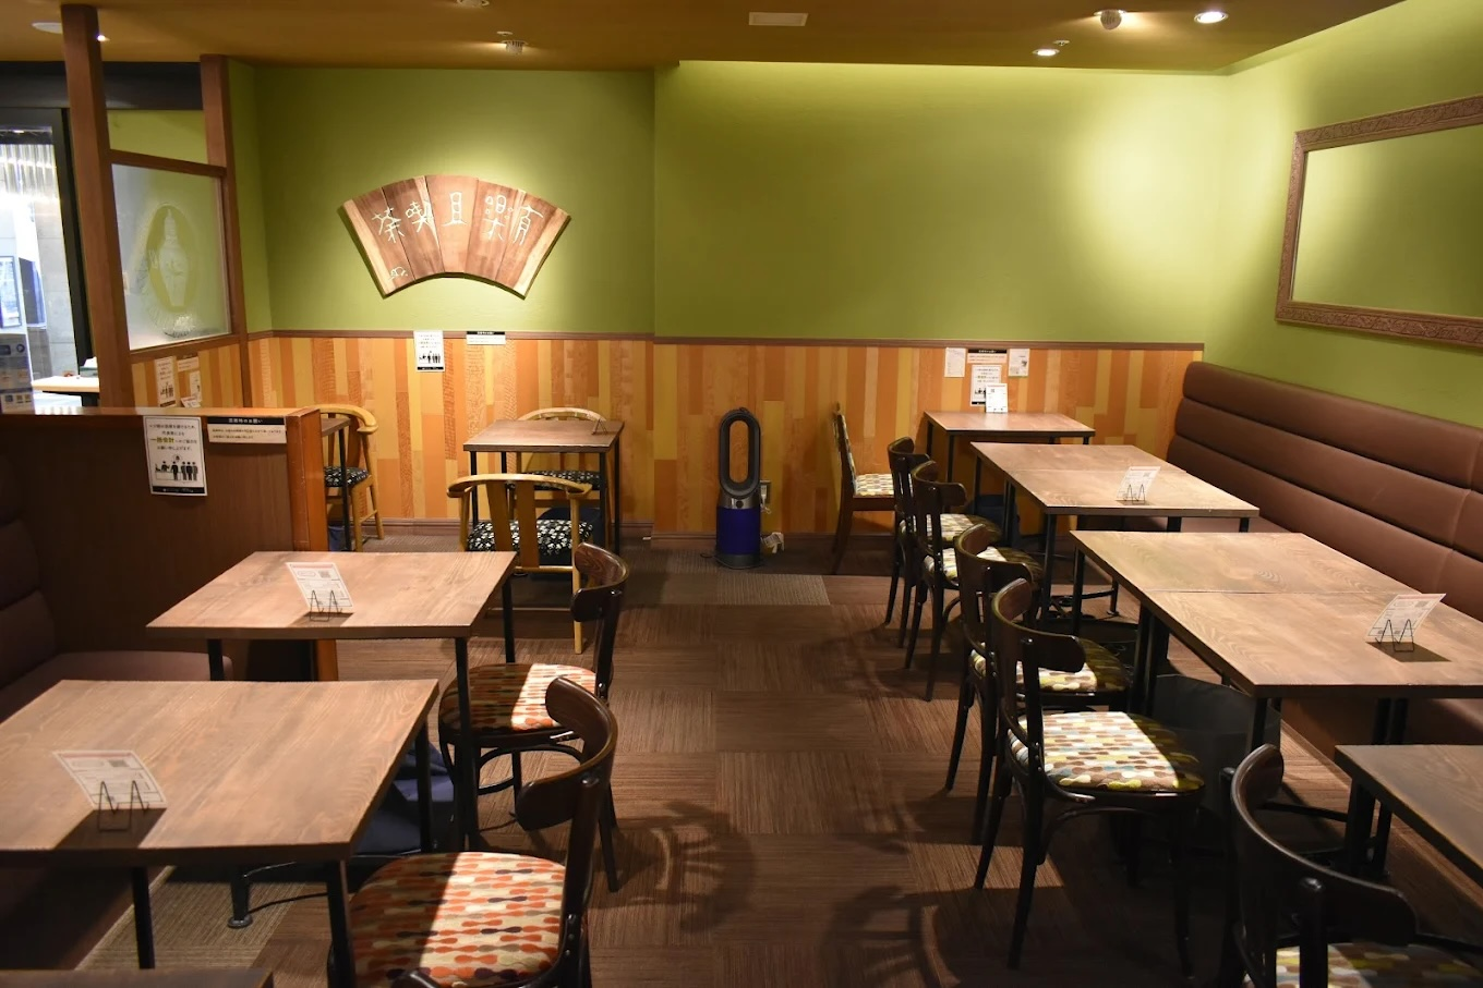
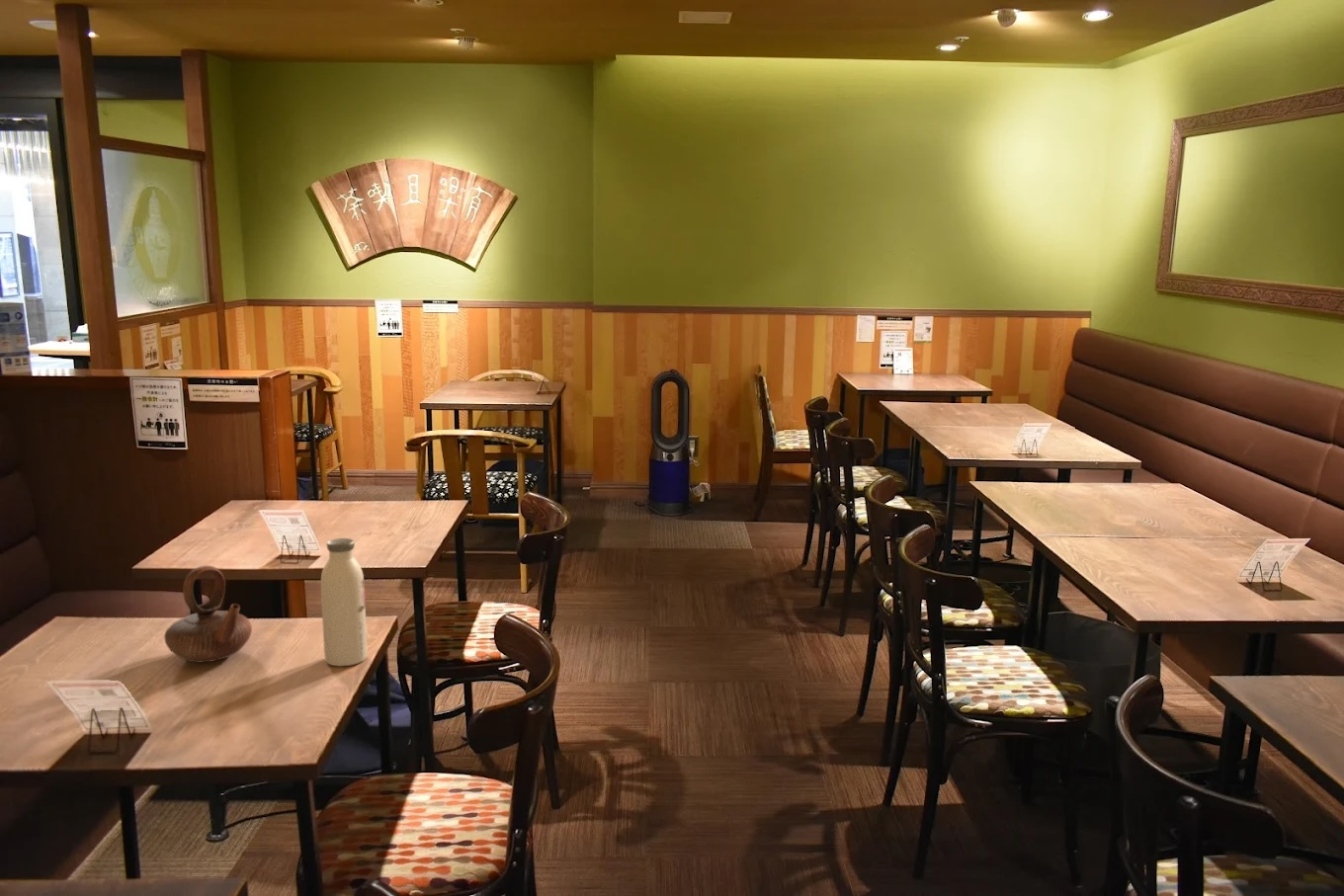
+ teapot (214, 614)
+ water bottle (343, 600)
